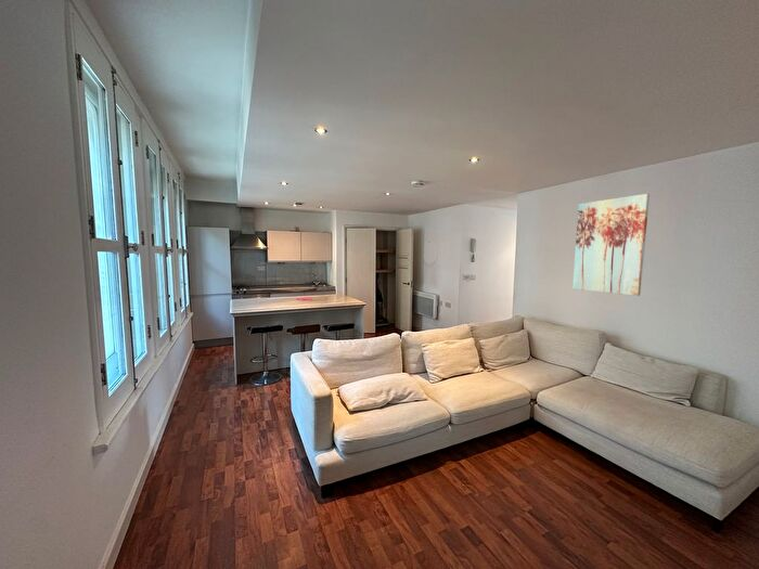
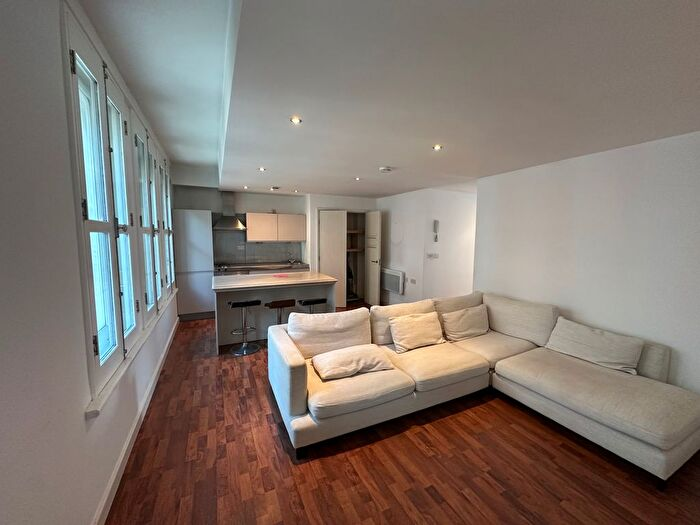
- wall art (606, 246)
